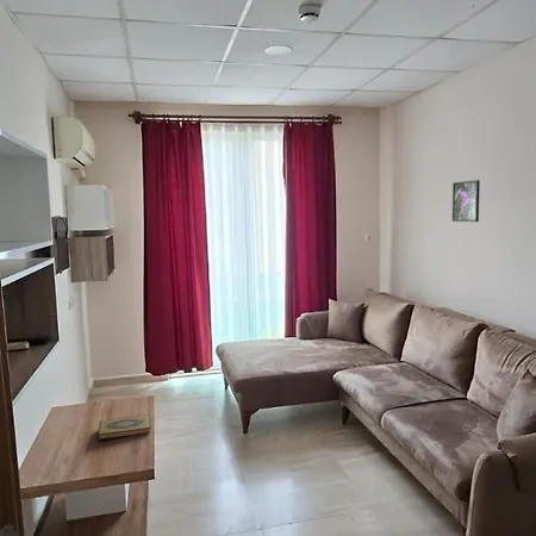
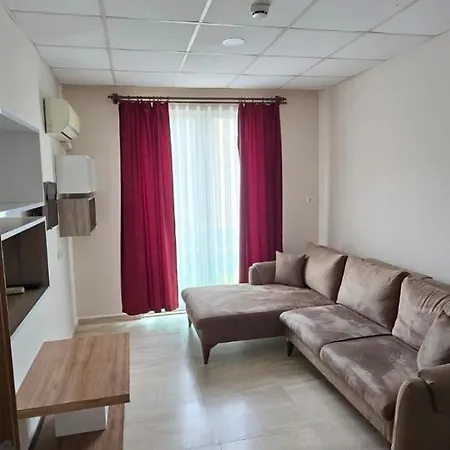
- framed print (465, 201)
- hardback book (125, 426)
